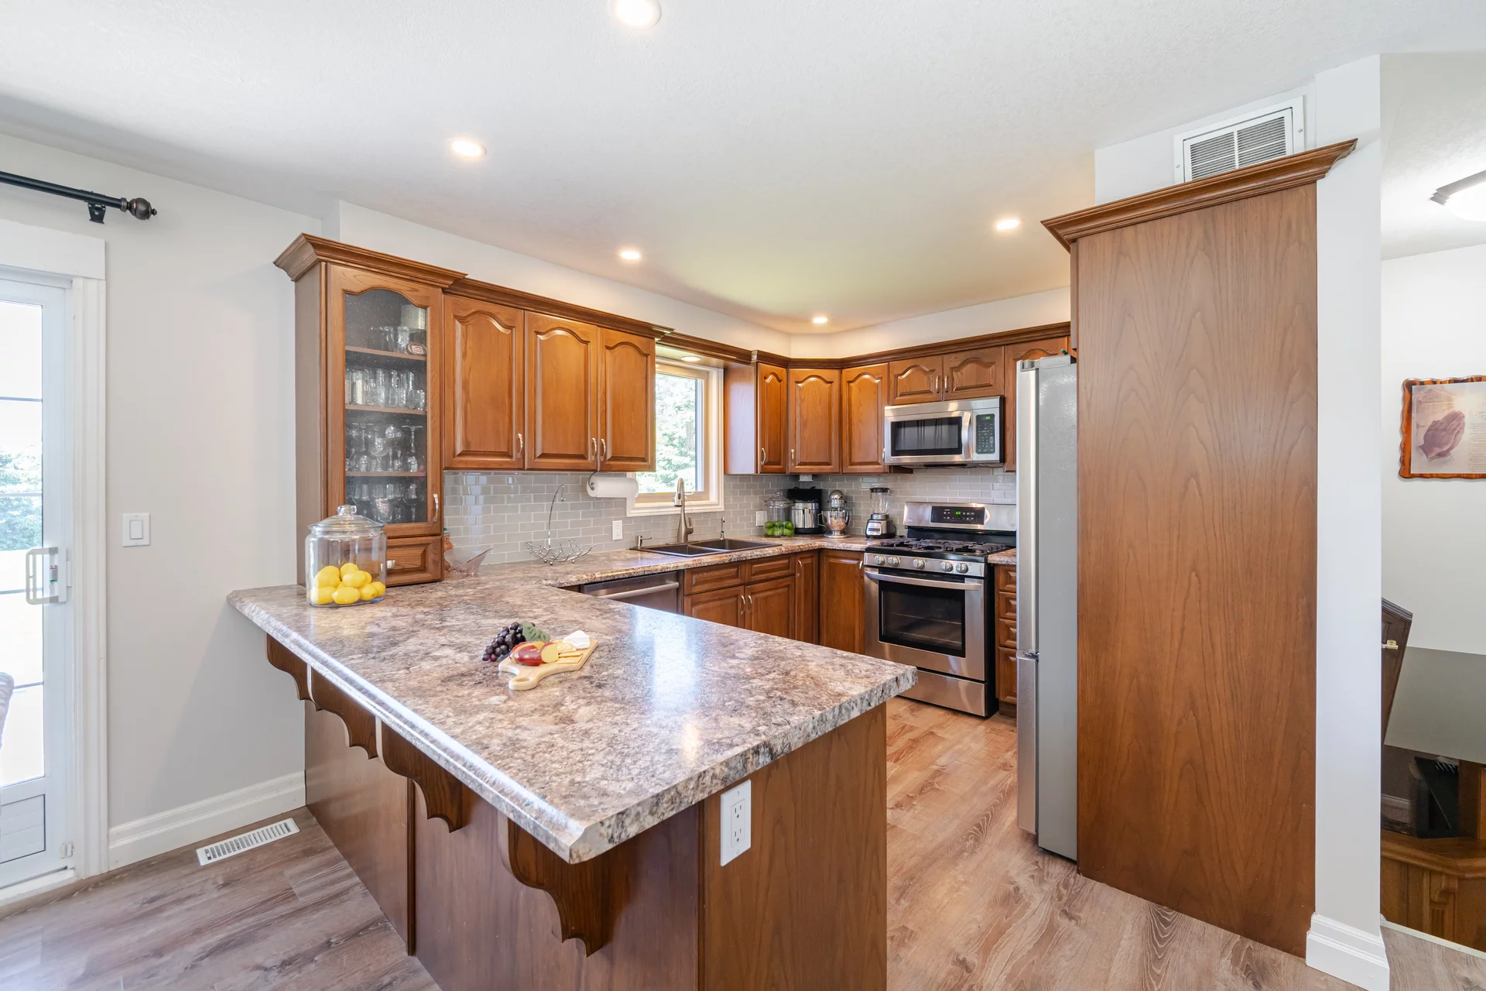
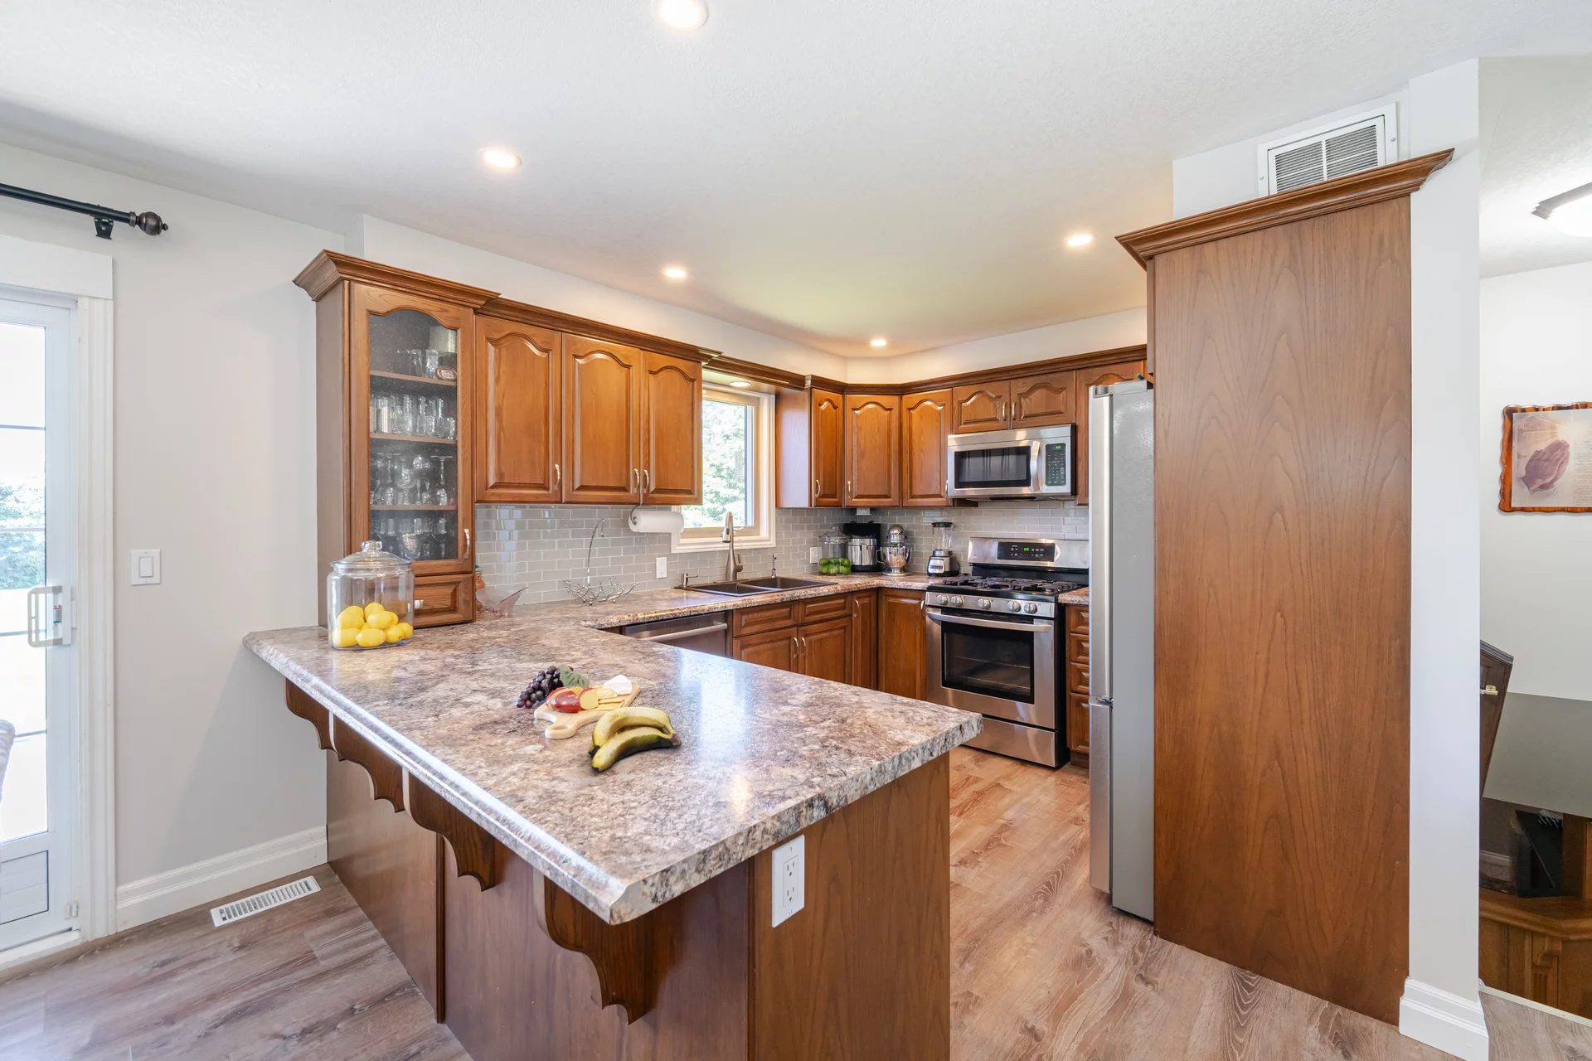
+ banana (635, 732)
